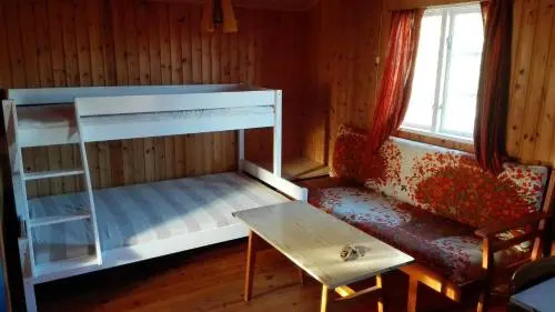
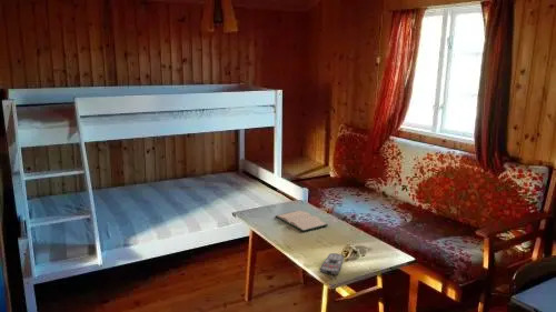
+ remote control (332, 263)
+ hardback book (300, 219)
